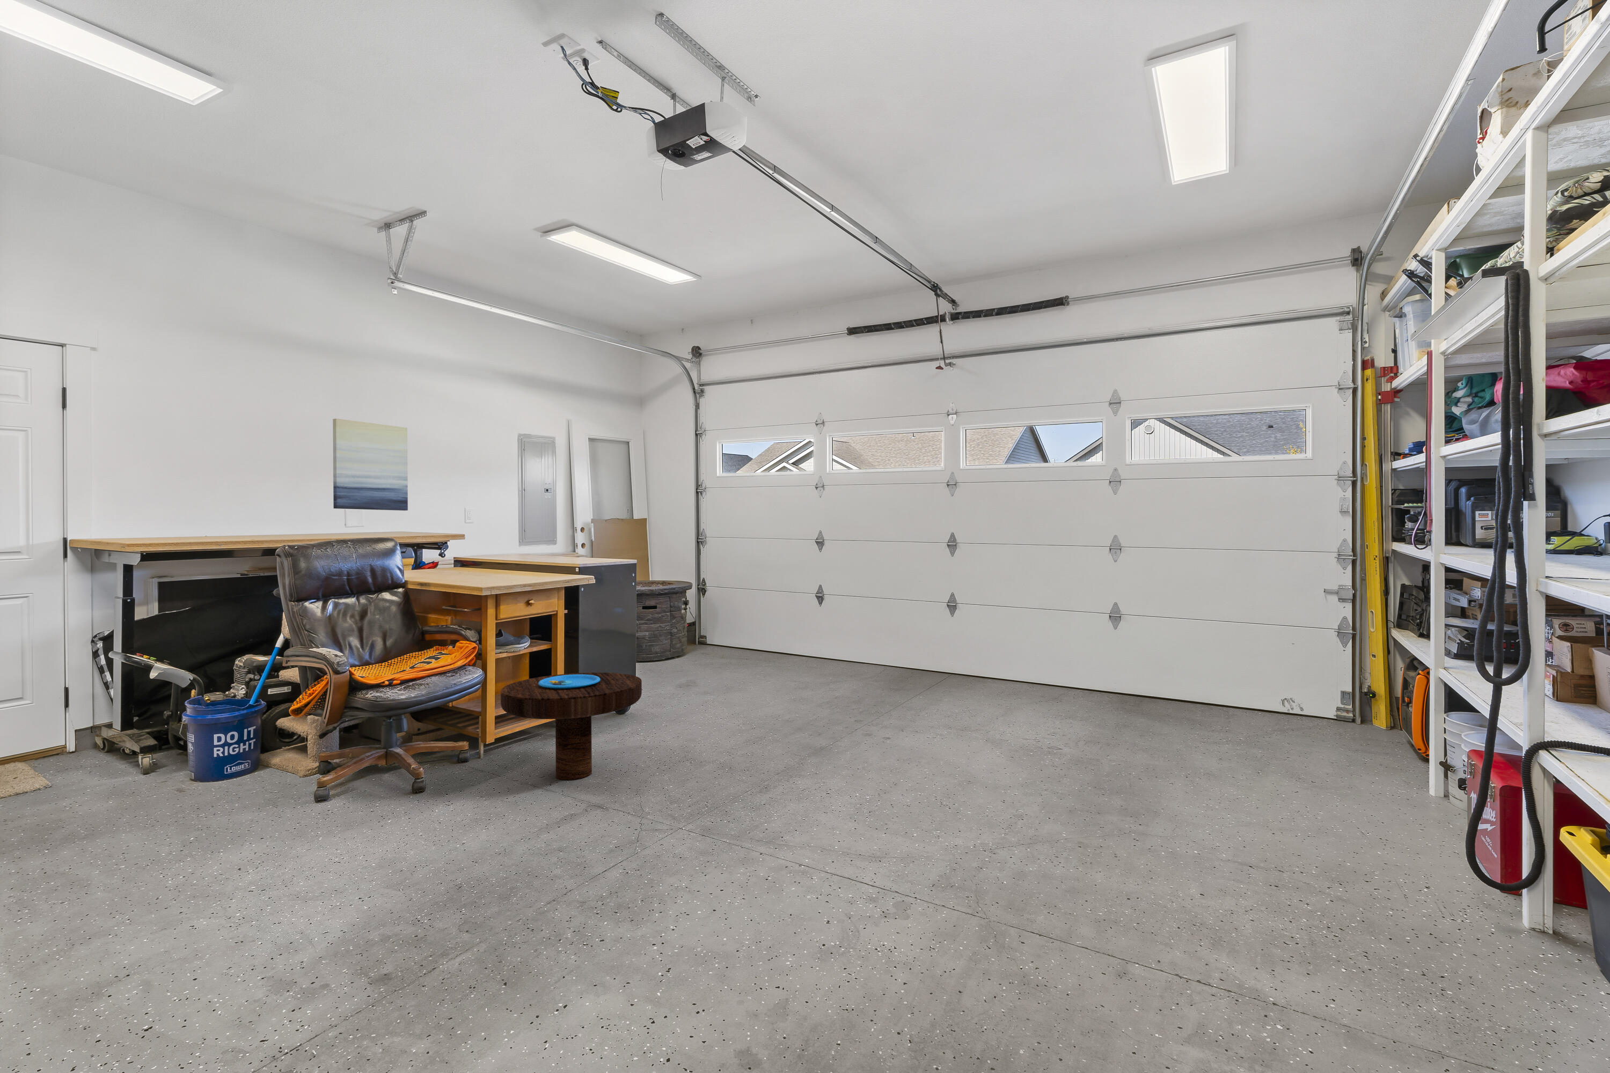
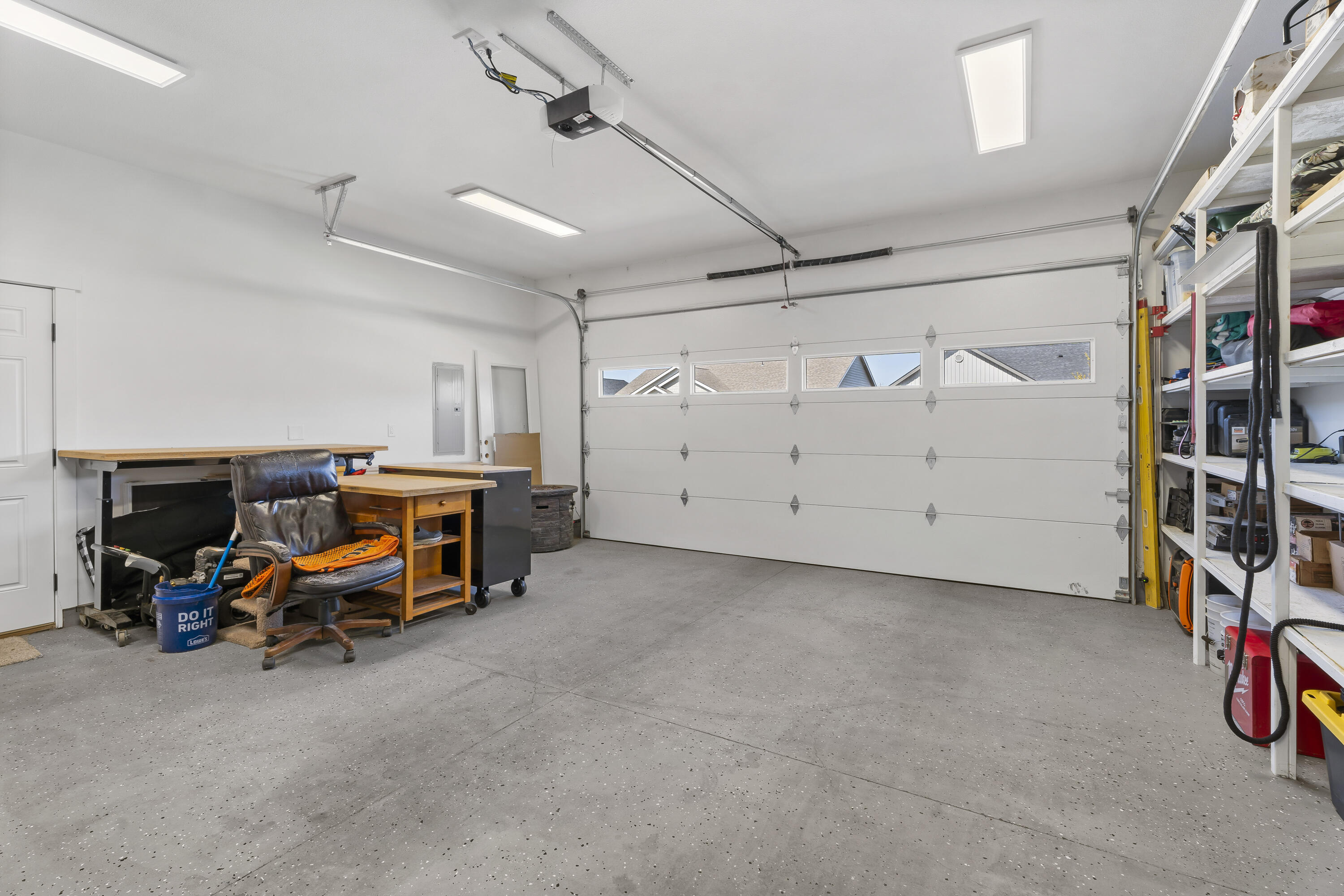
- side table (573, 727)
- wall art (371, 466)
